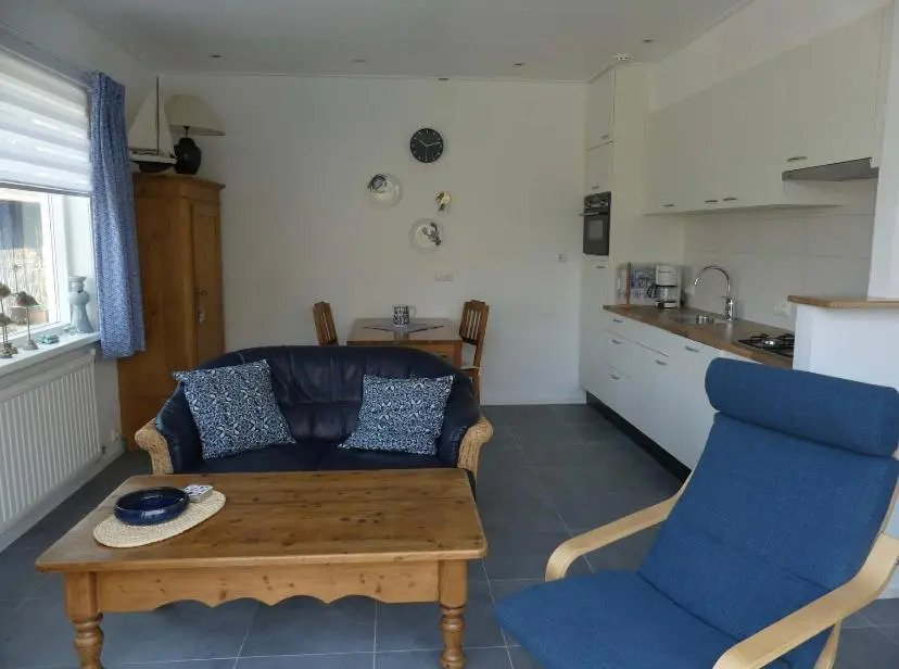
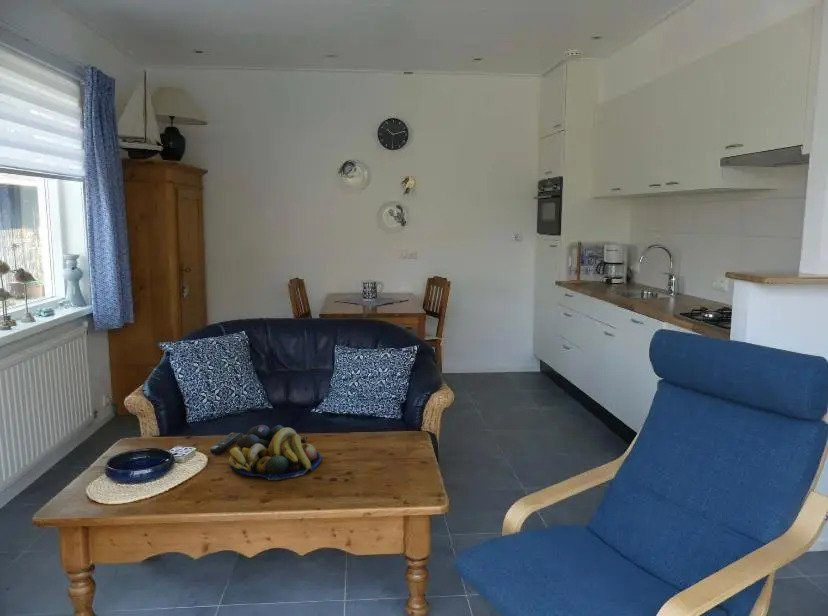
+ fruit bowl (276, 445)
+ remote control (227, 442)
